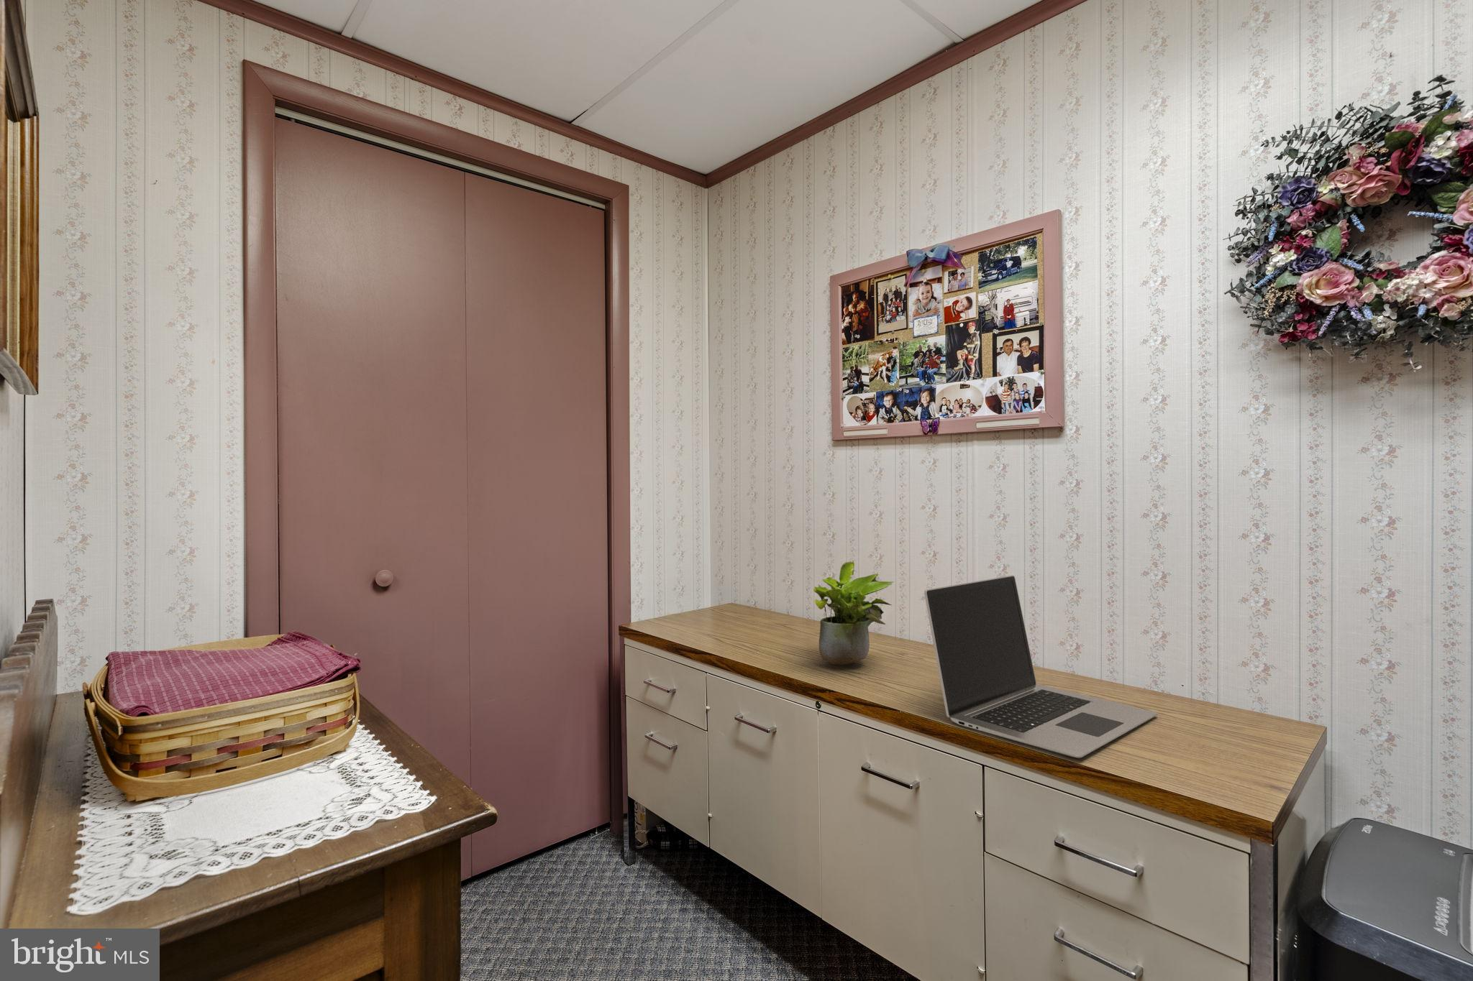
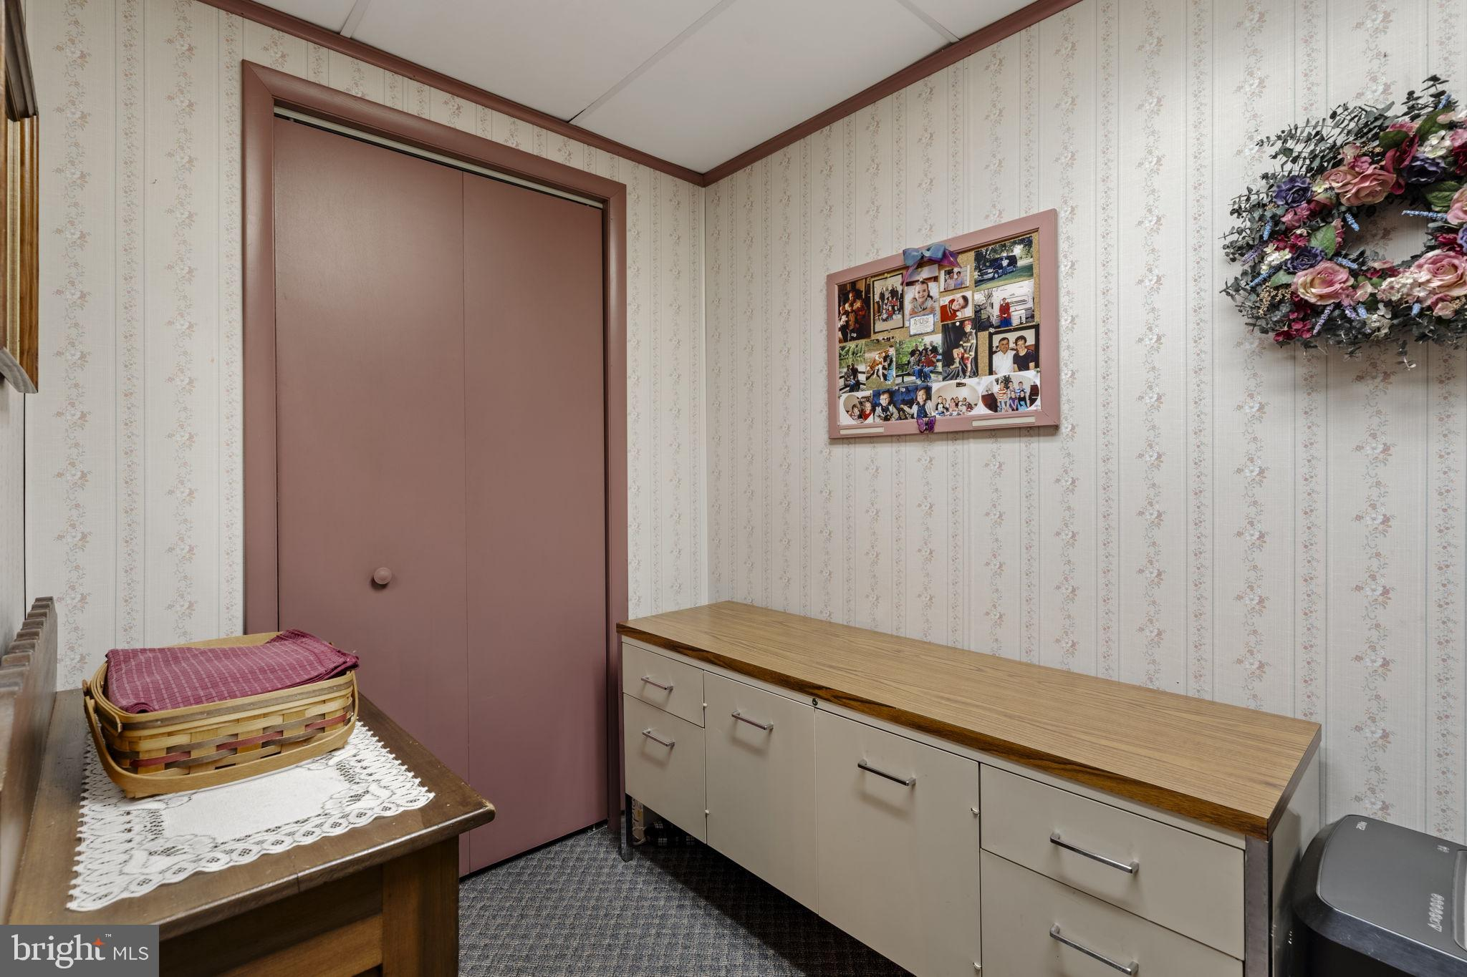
- potted plant (851, 615)
- laptop (1029, 653)
